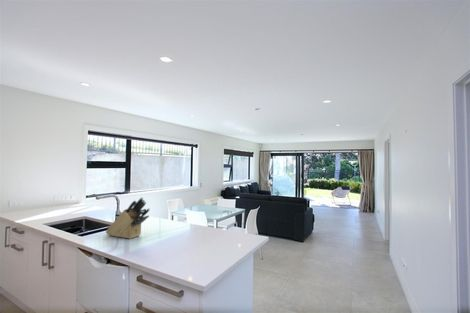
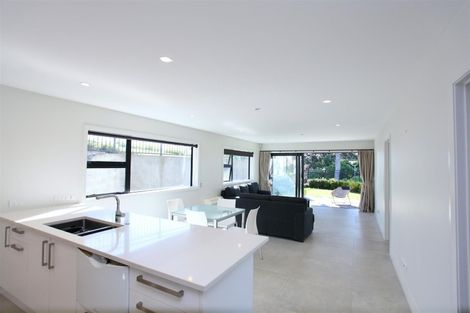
- knife block (128, 216)
